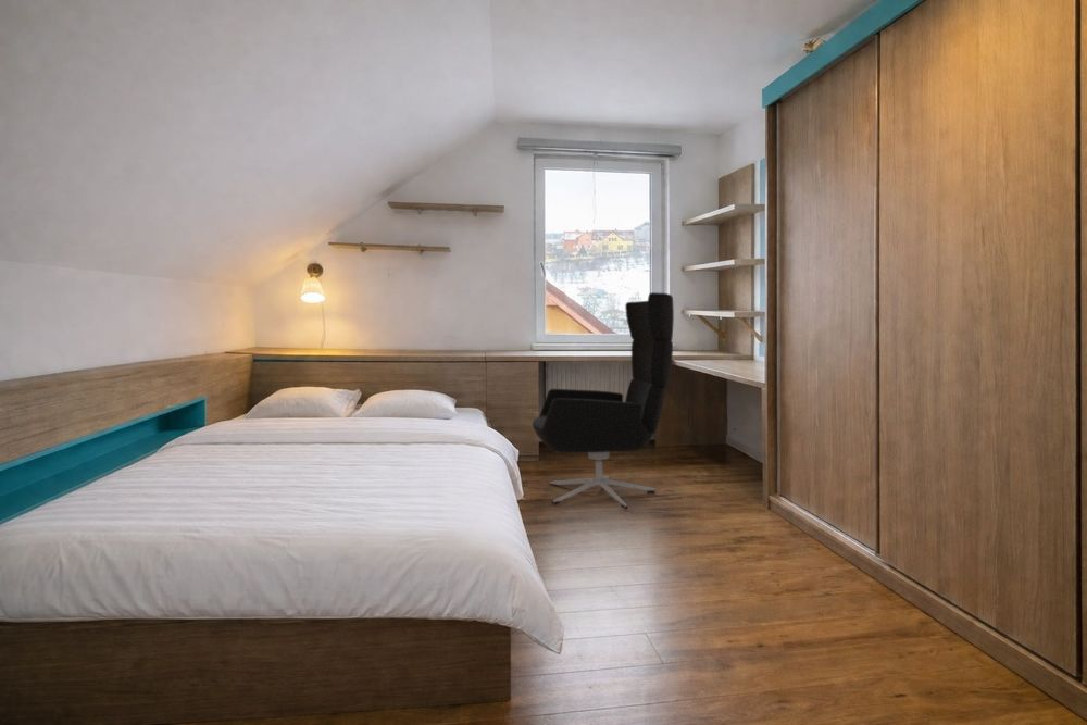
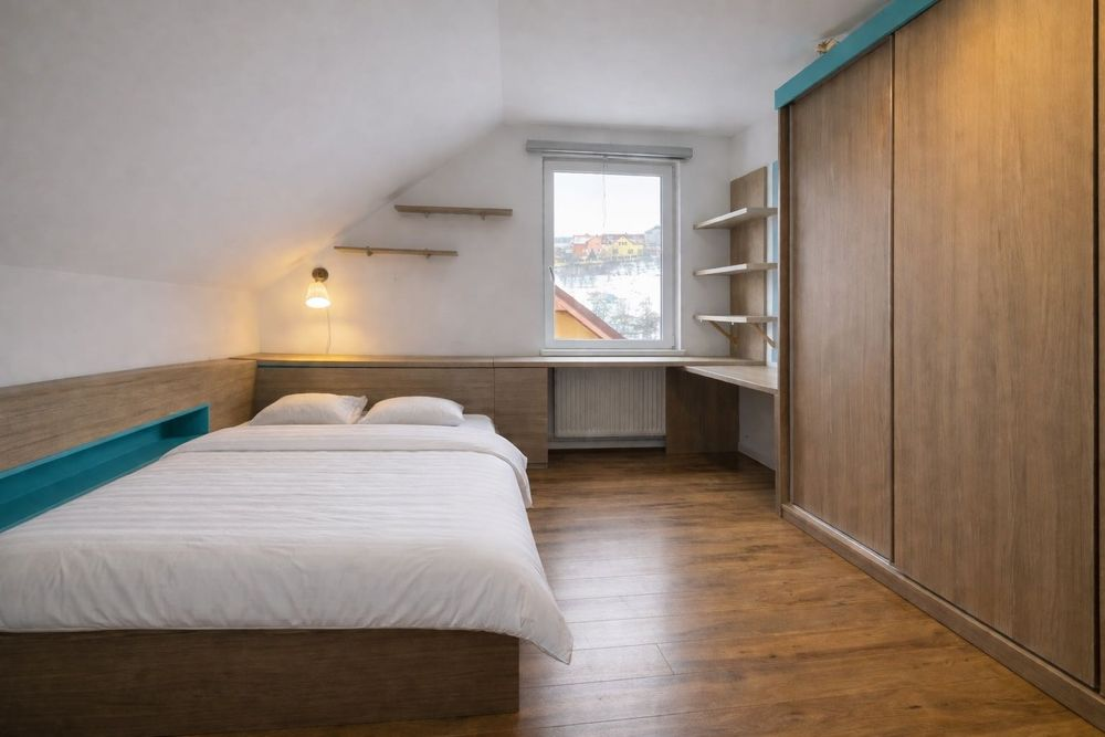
- office chair (601, 396)
